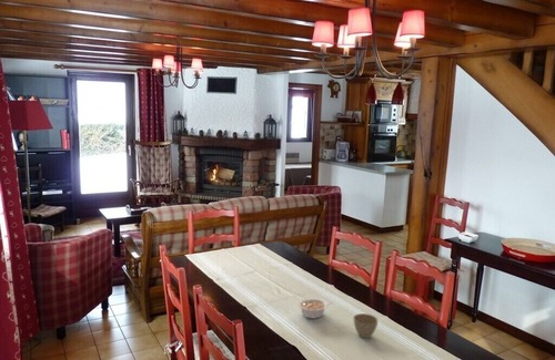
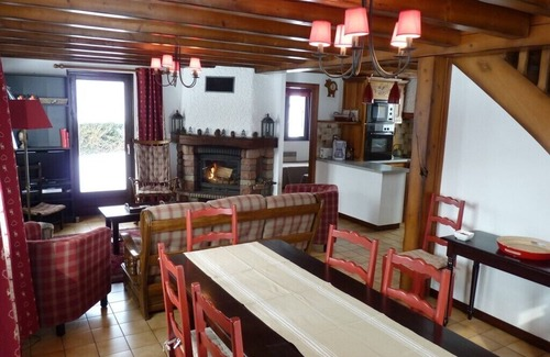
- flower pot (365, 327)
- legume (313, 308)
